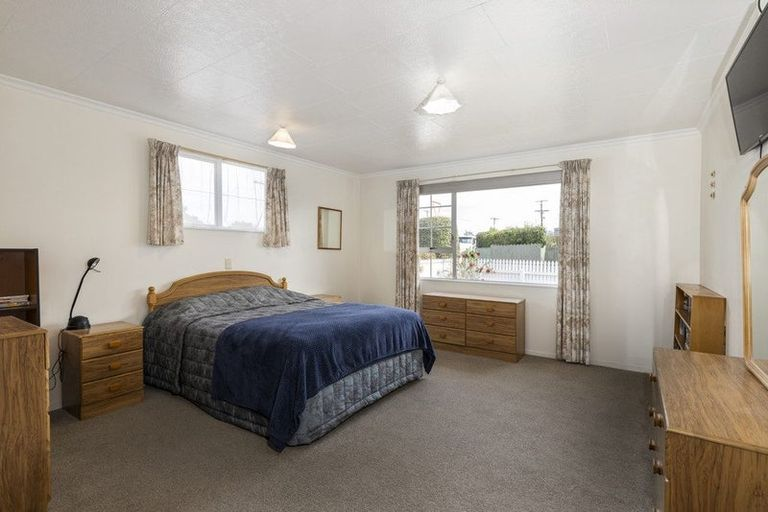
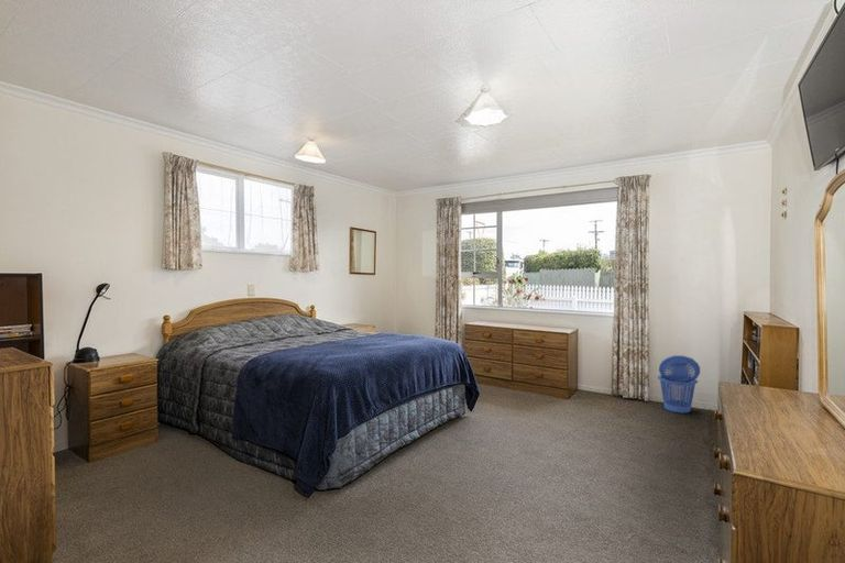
+ laundry basket (678, 380)
